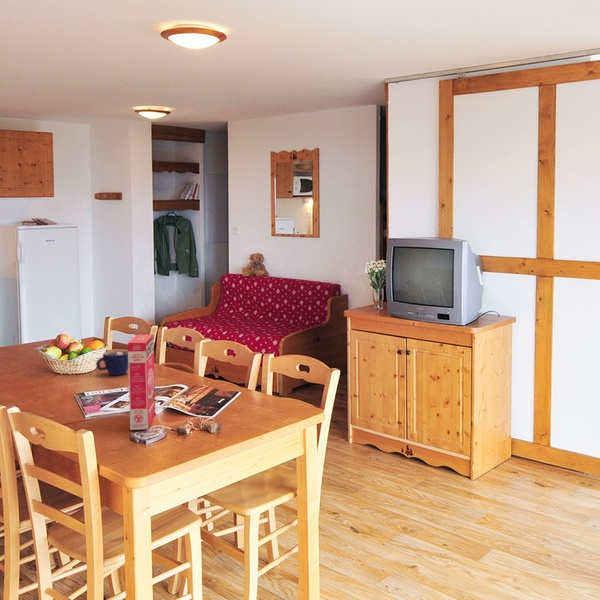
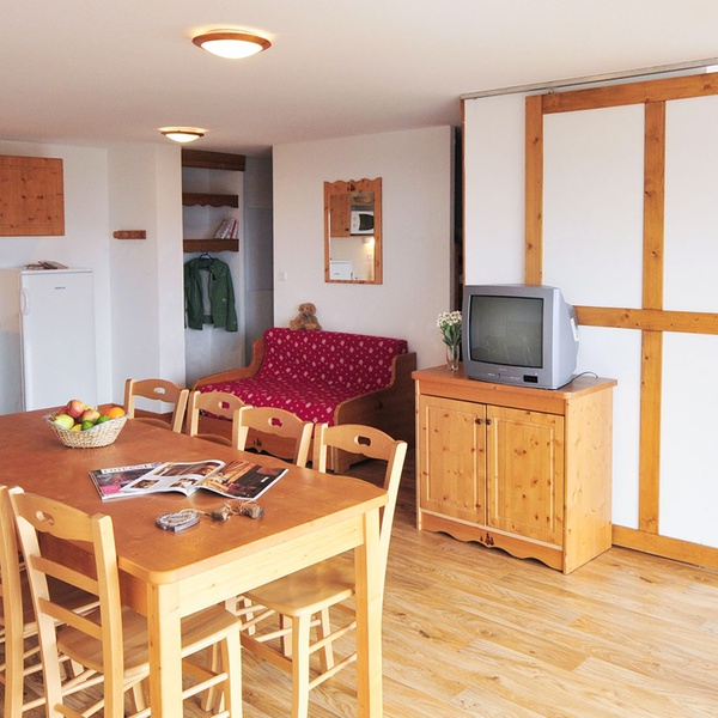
- cereal box (142, 380)
- cup (113, 363)
